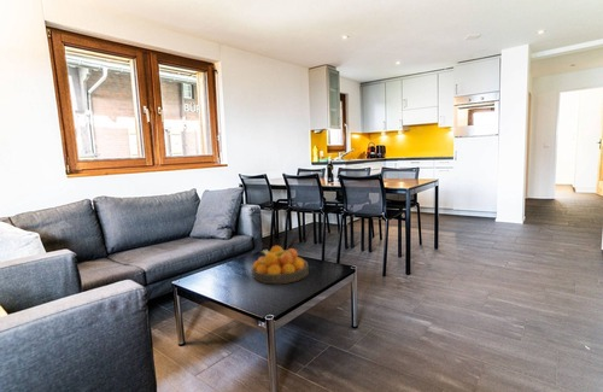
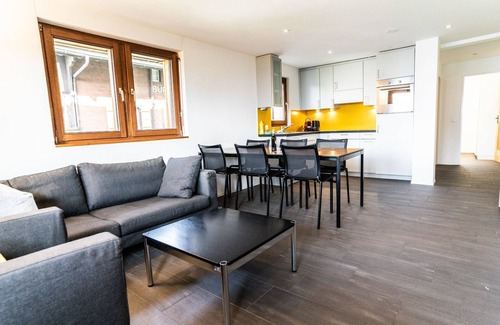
- fruit bowl (279, 261)
